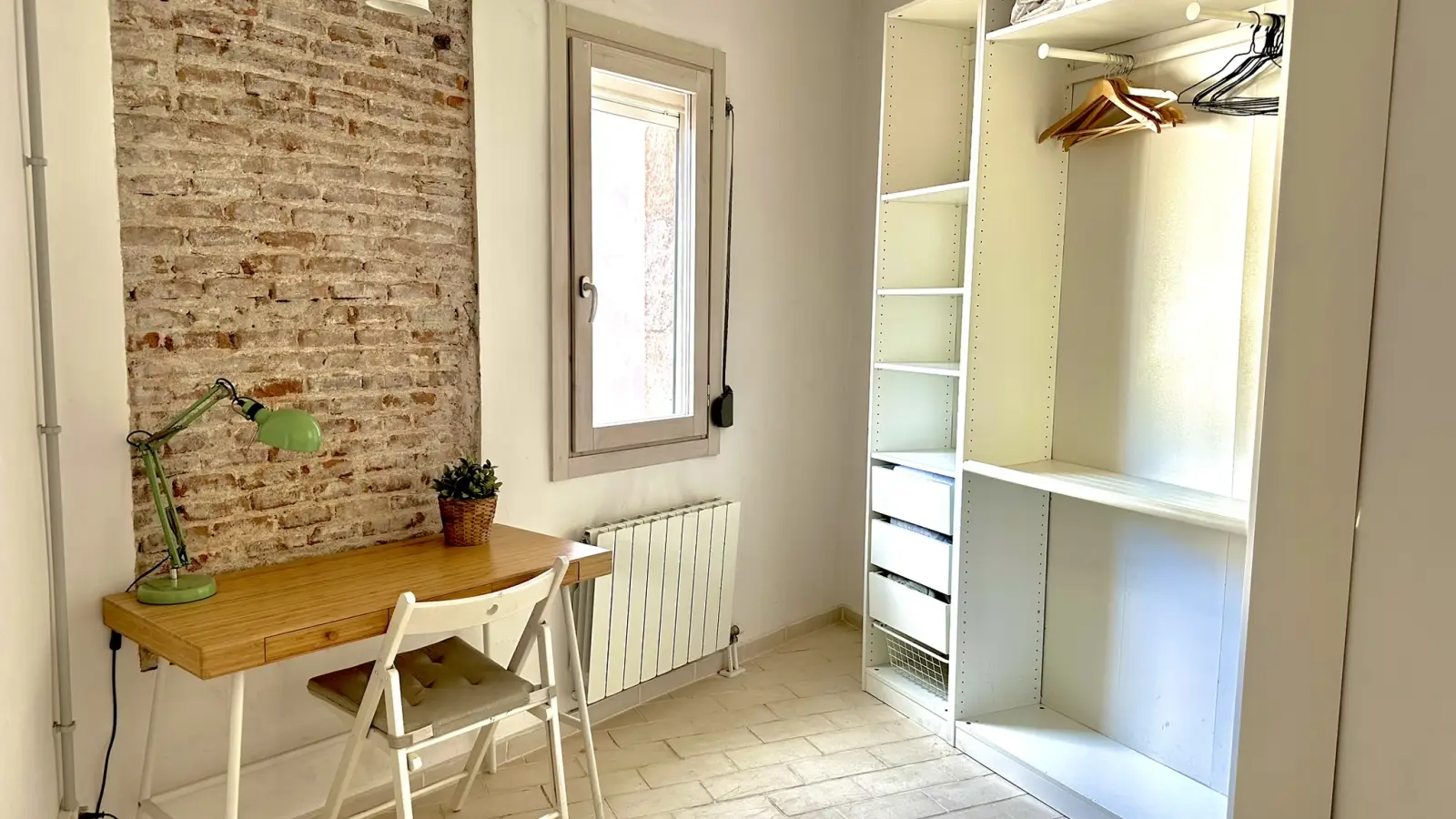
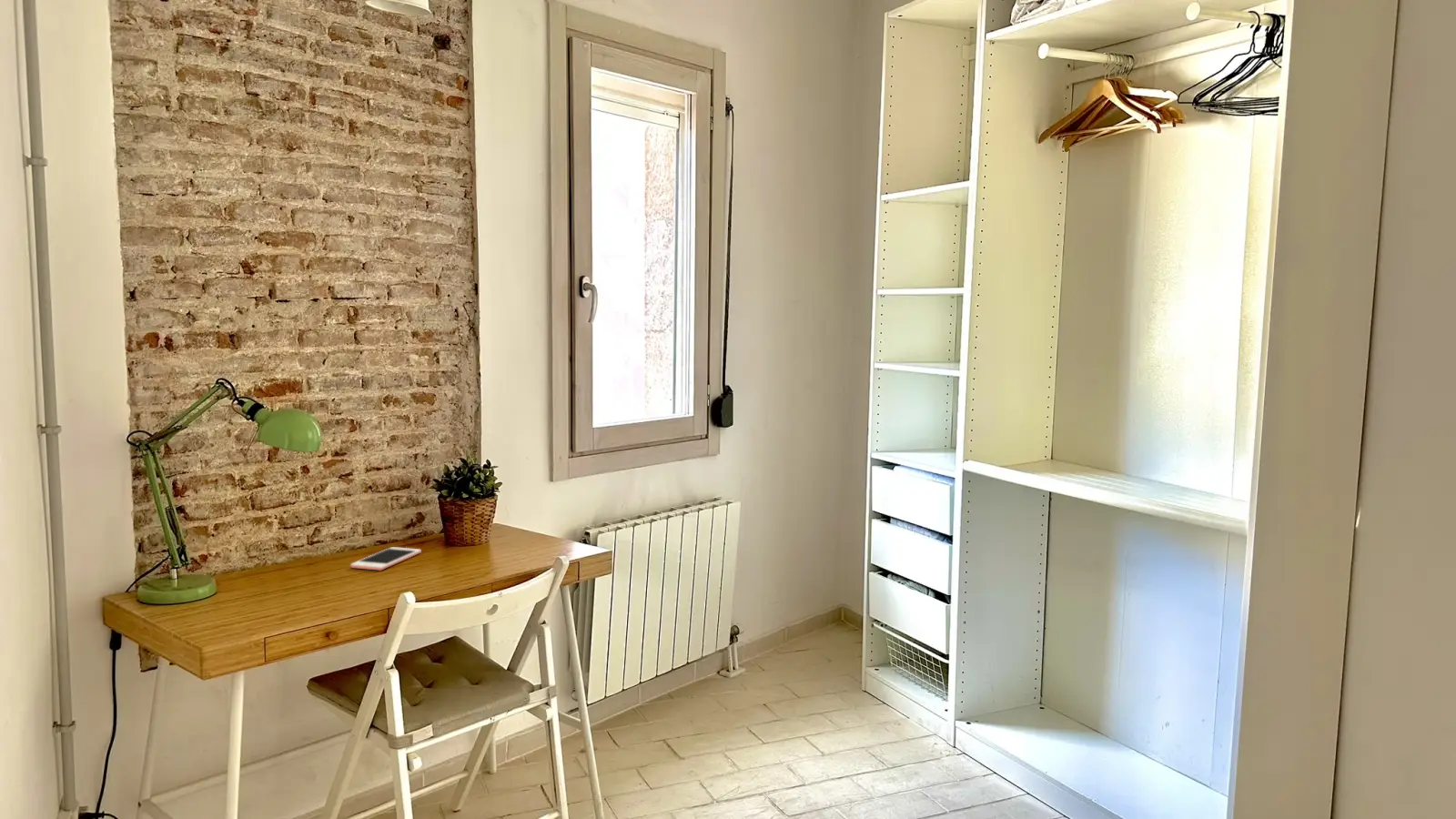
+ cell phone (387, 558)
